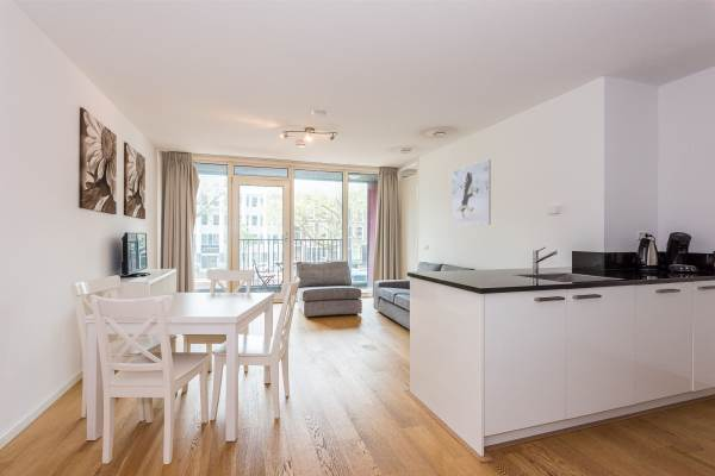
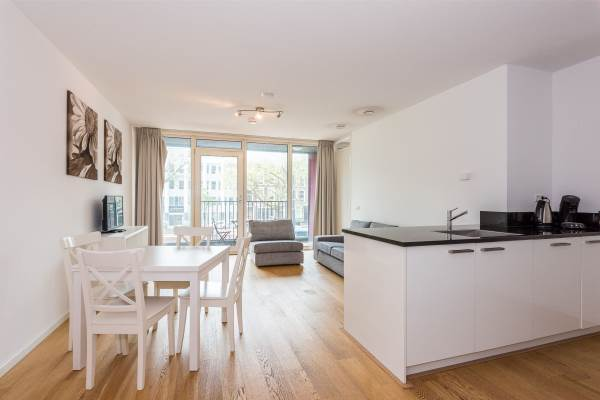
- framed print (470, 195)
